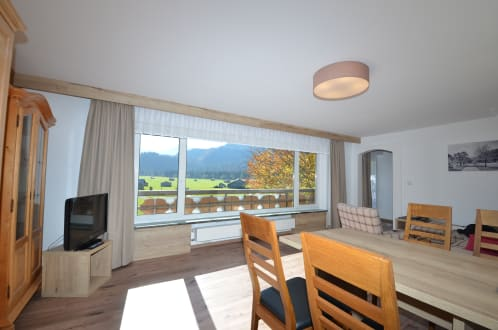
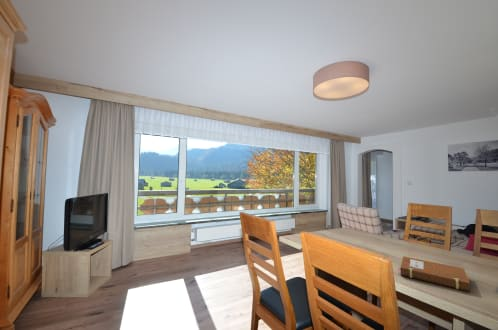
+ notebook (430, 271)
